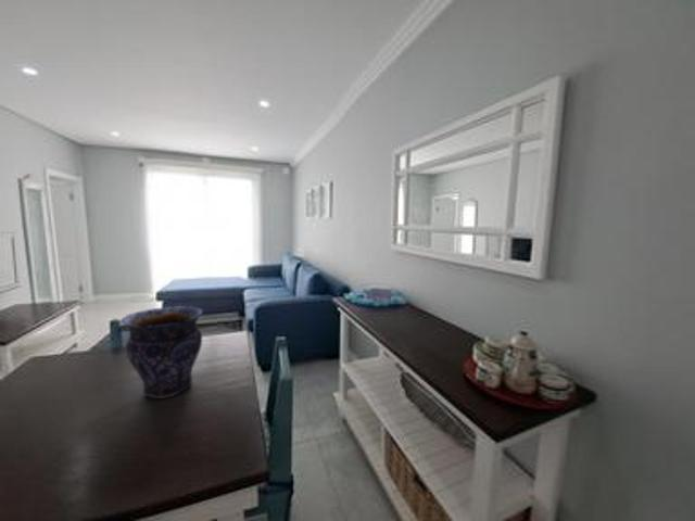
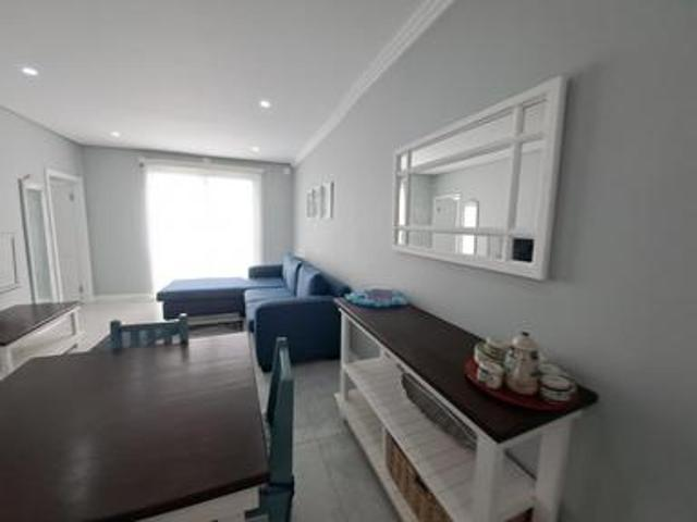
- vase (166, 352)
